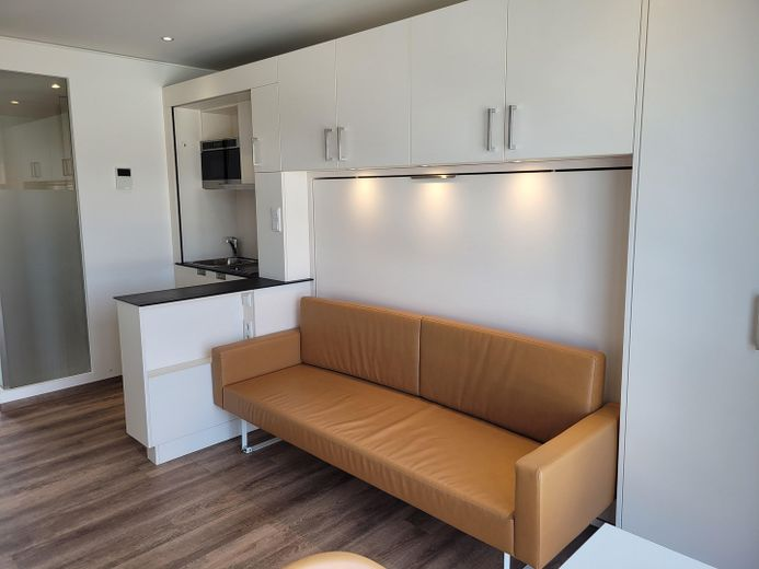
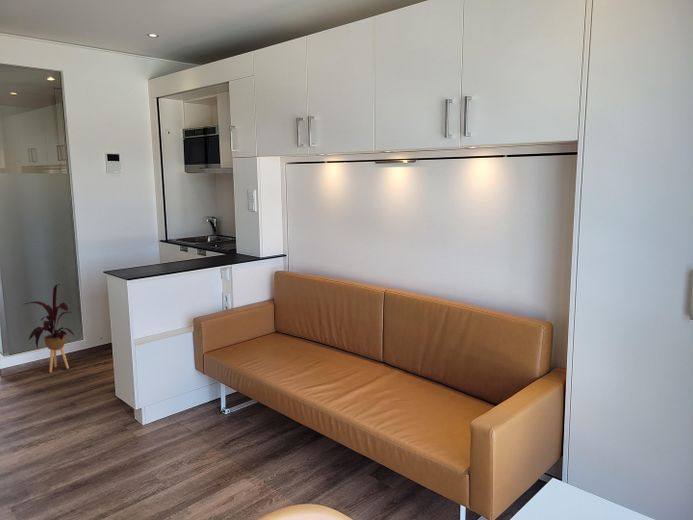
+ house plant (49, 328)
